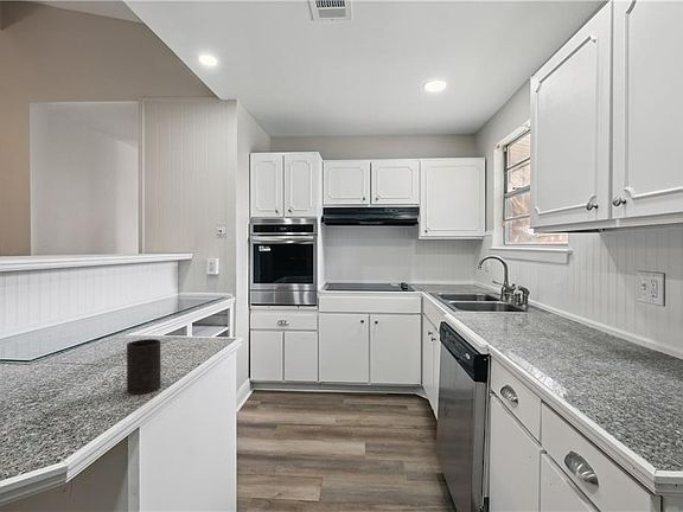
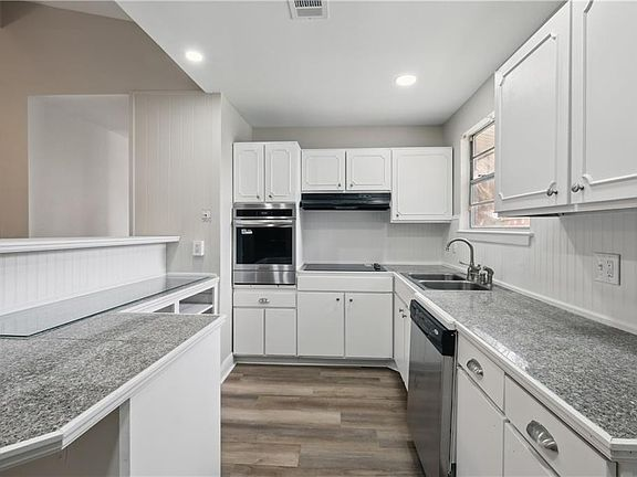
- cup (143, 365)
